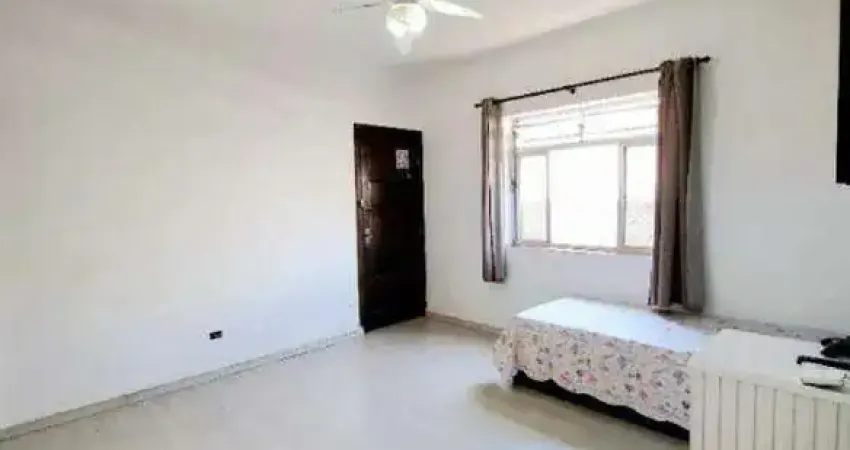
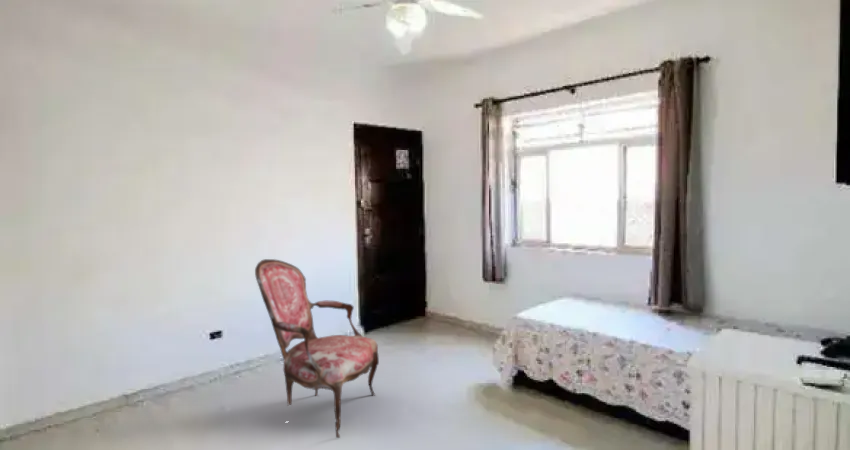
+ armchair (326, 336)
